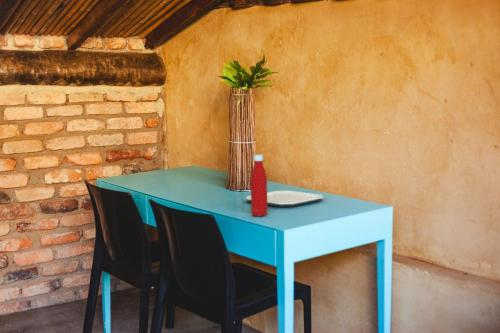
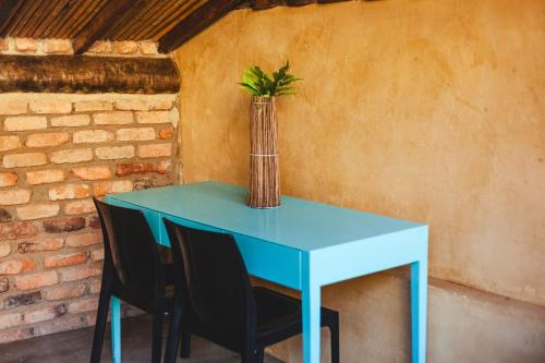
- plate (284, 198)
- bottle (258, 185)
